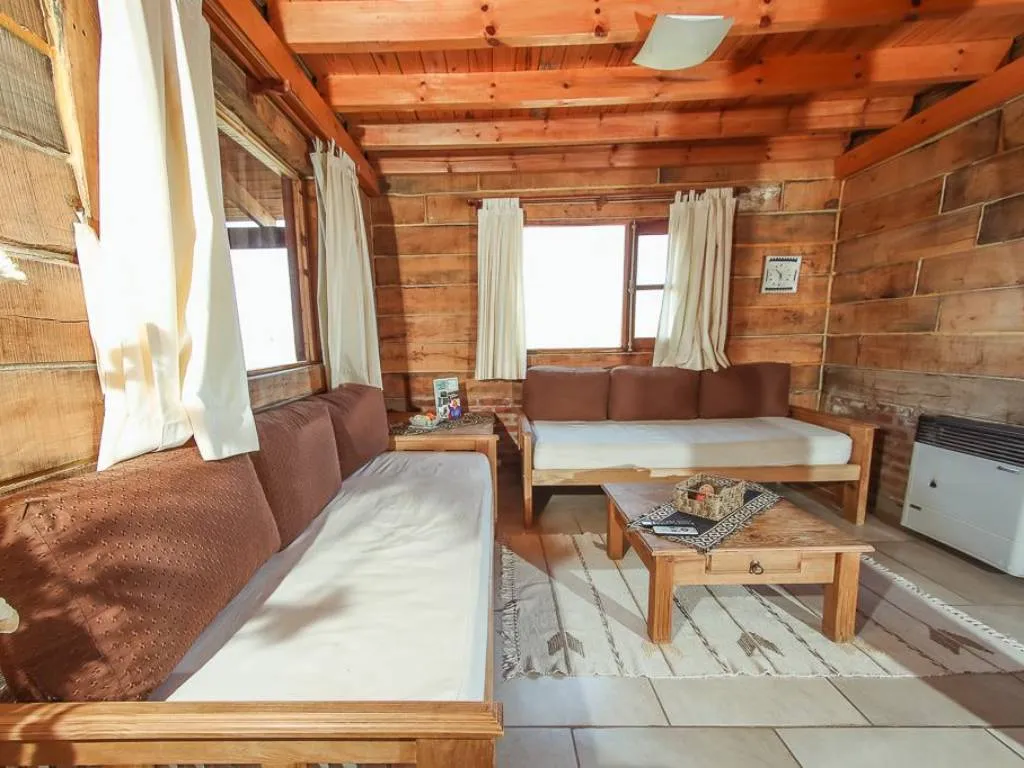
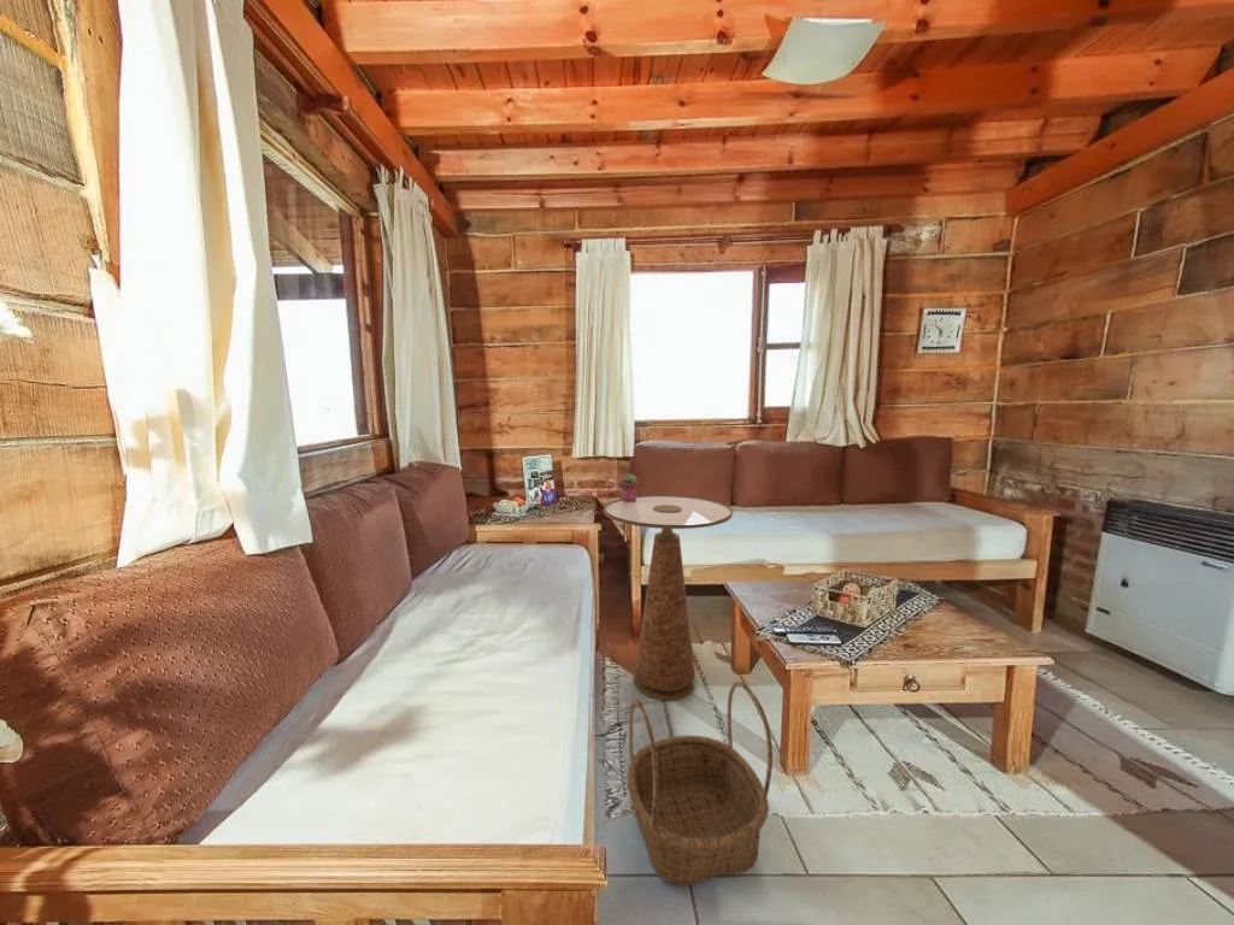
+ potted succulent (629, 487)
+ side table (665, 596)
+ basket (695, 767)
